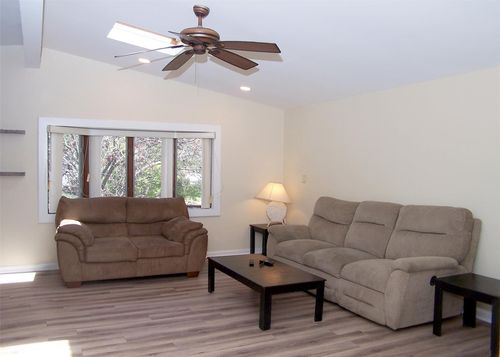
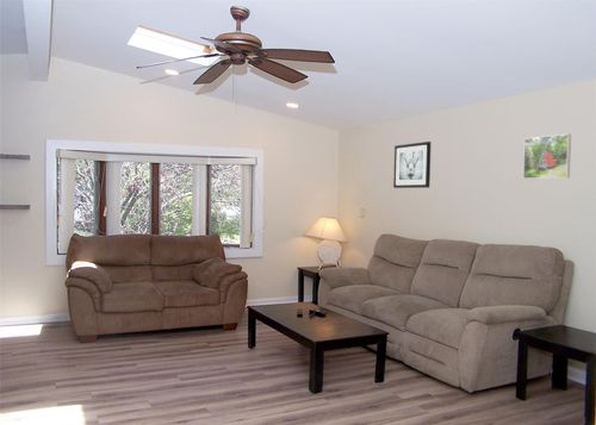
+ wall art (411, 165)
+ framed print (546, 157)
